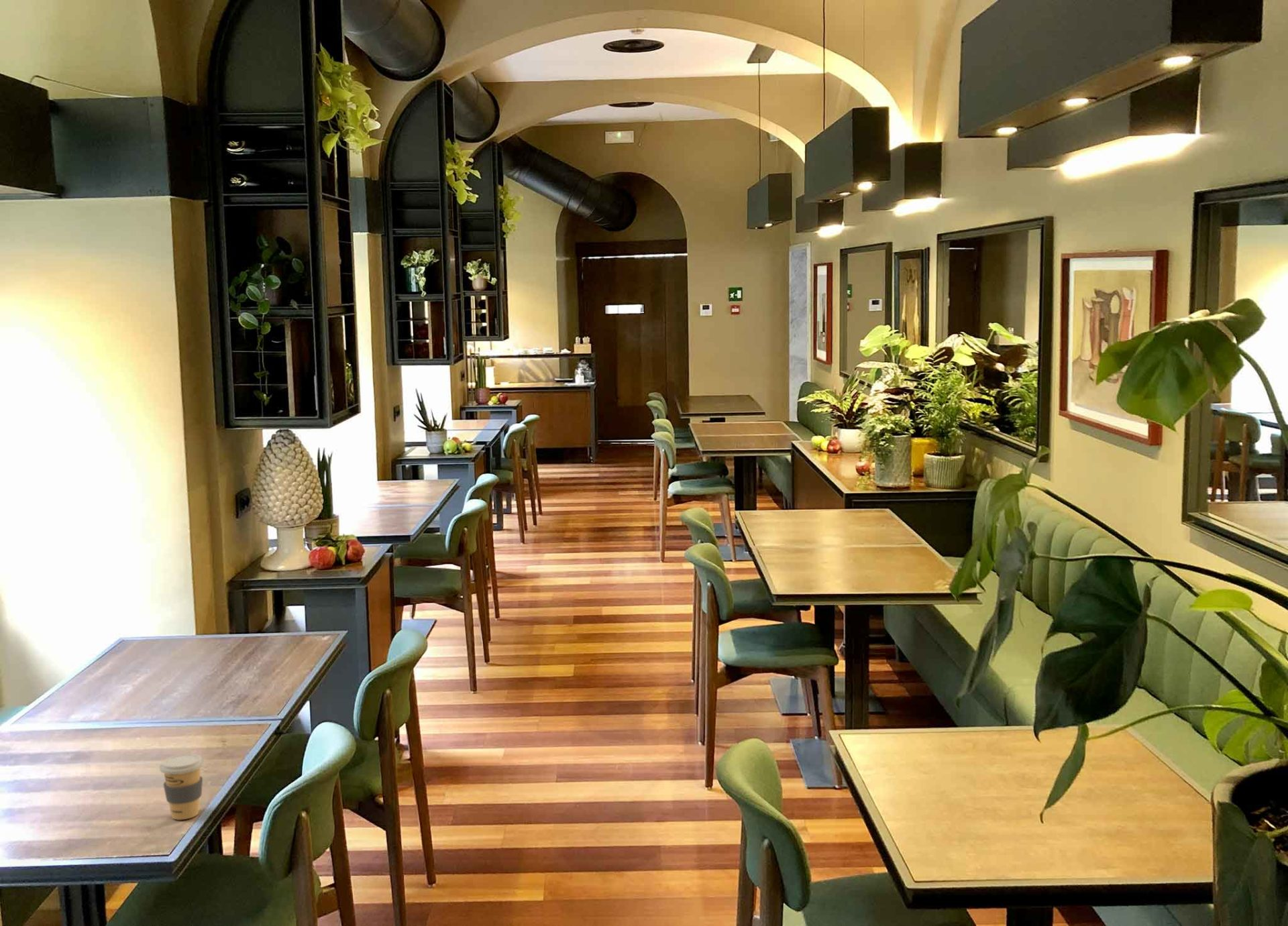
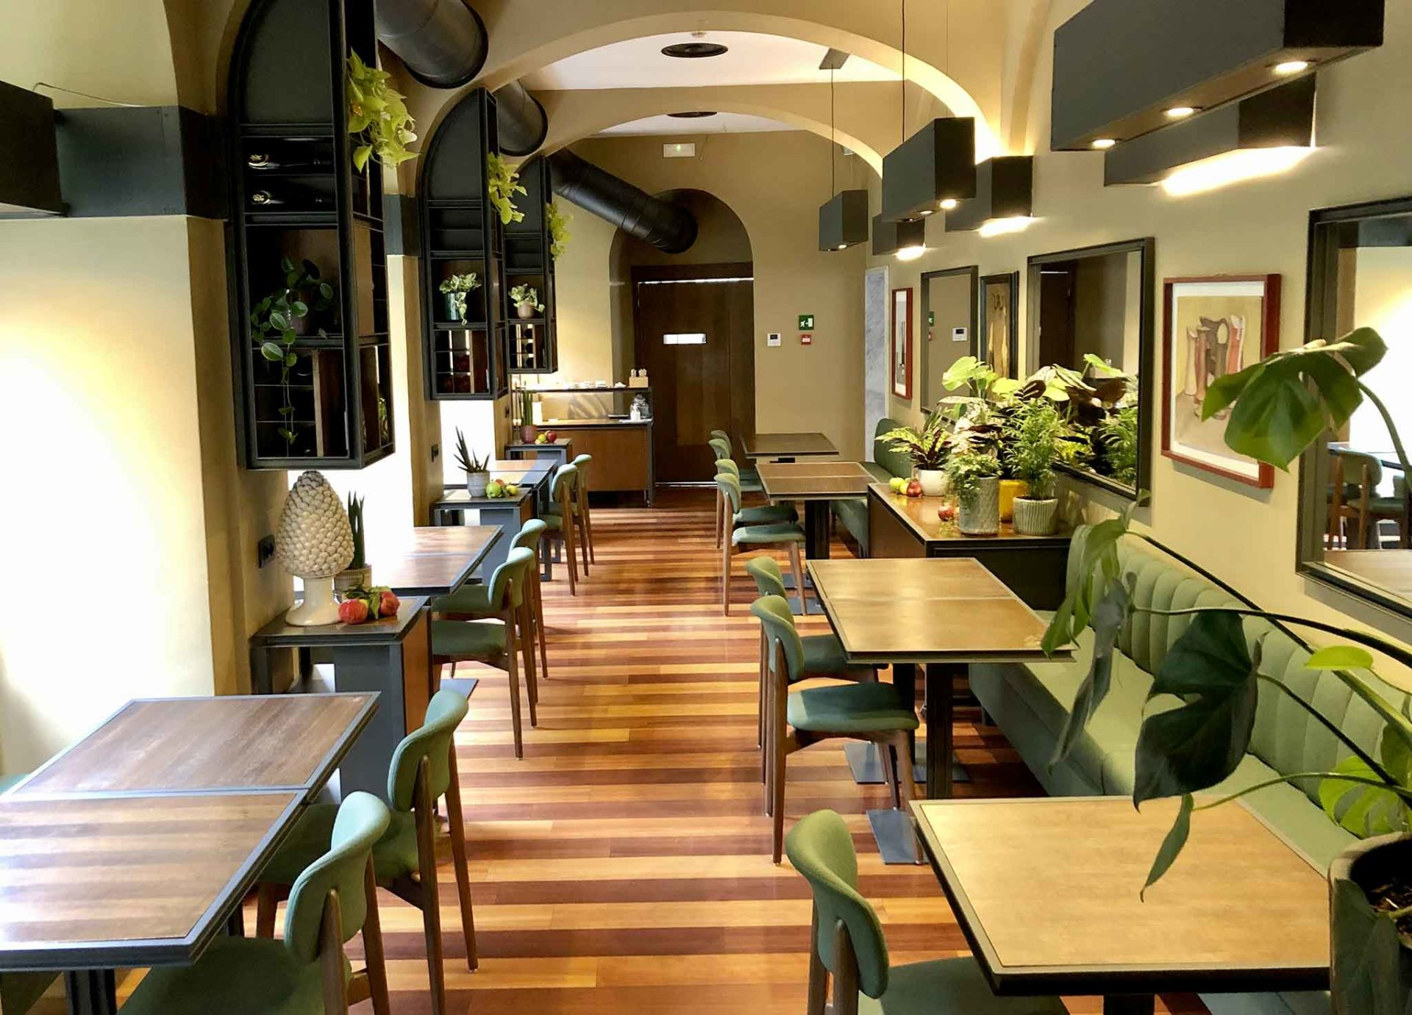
- coffee cup (183, 787)
